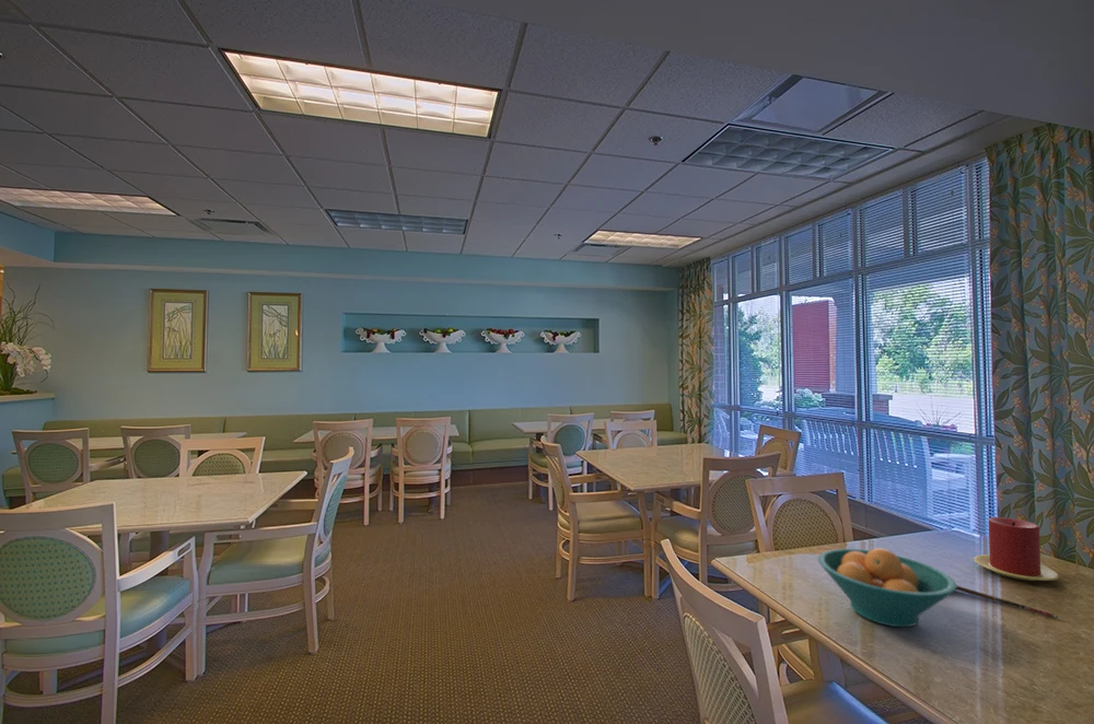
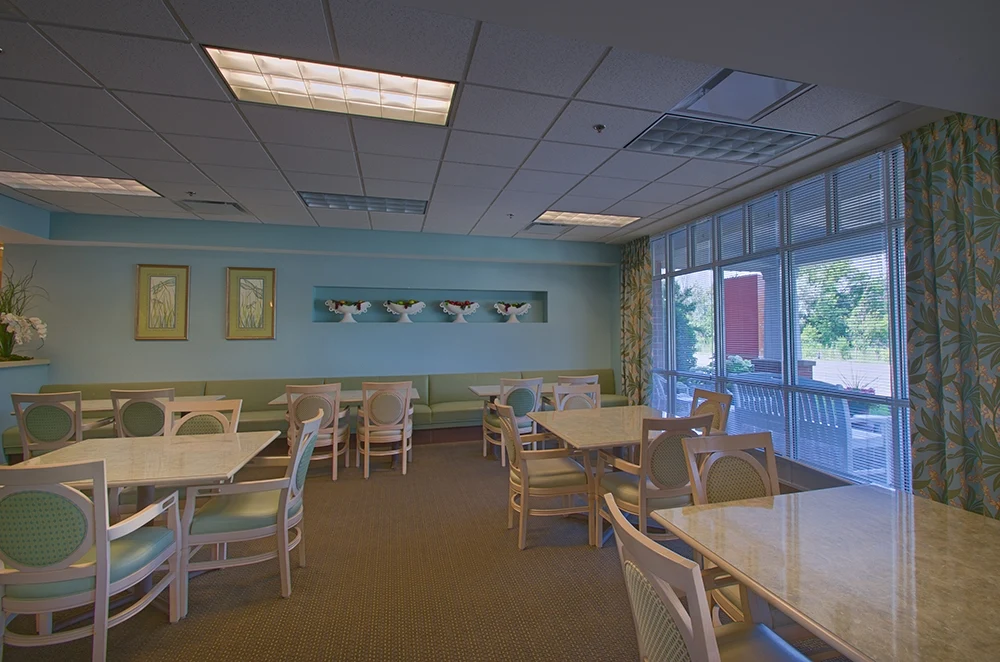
- fruit bowl (882, 581)
- candle (1013, 547)
- spoon (978, 592)
